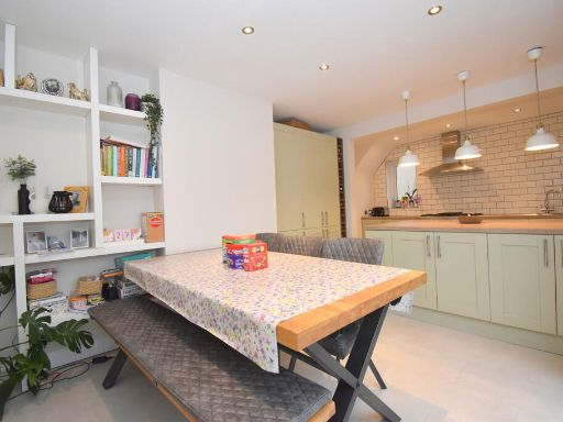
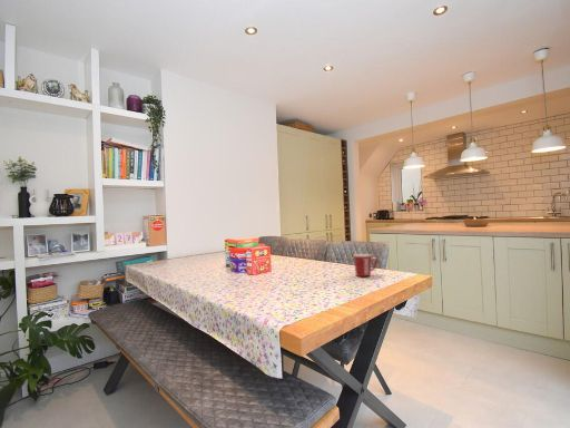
+ mug (366, 264)
